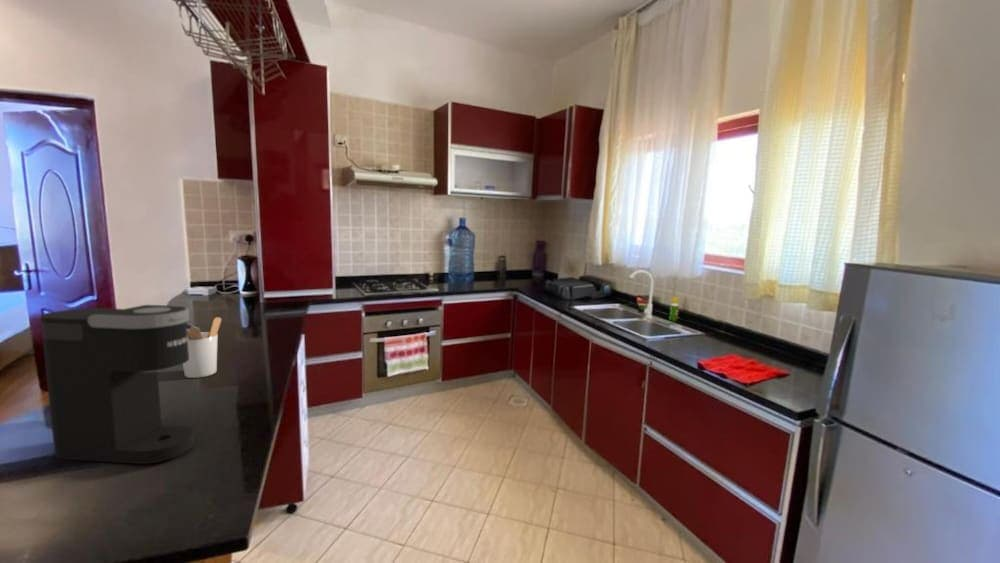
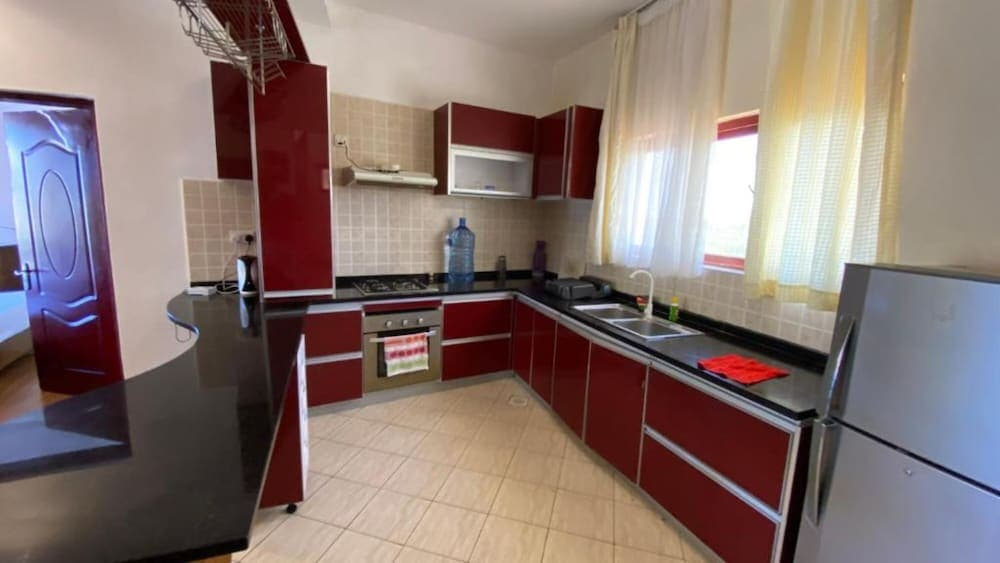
- coffee maker (122, 380)
- utensil holder (195, 347)
